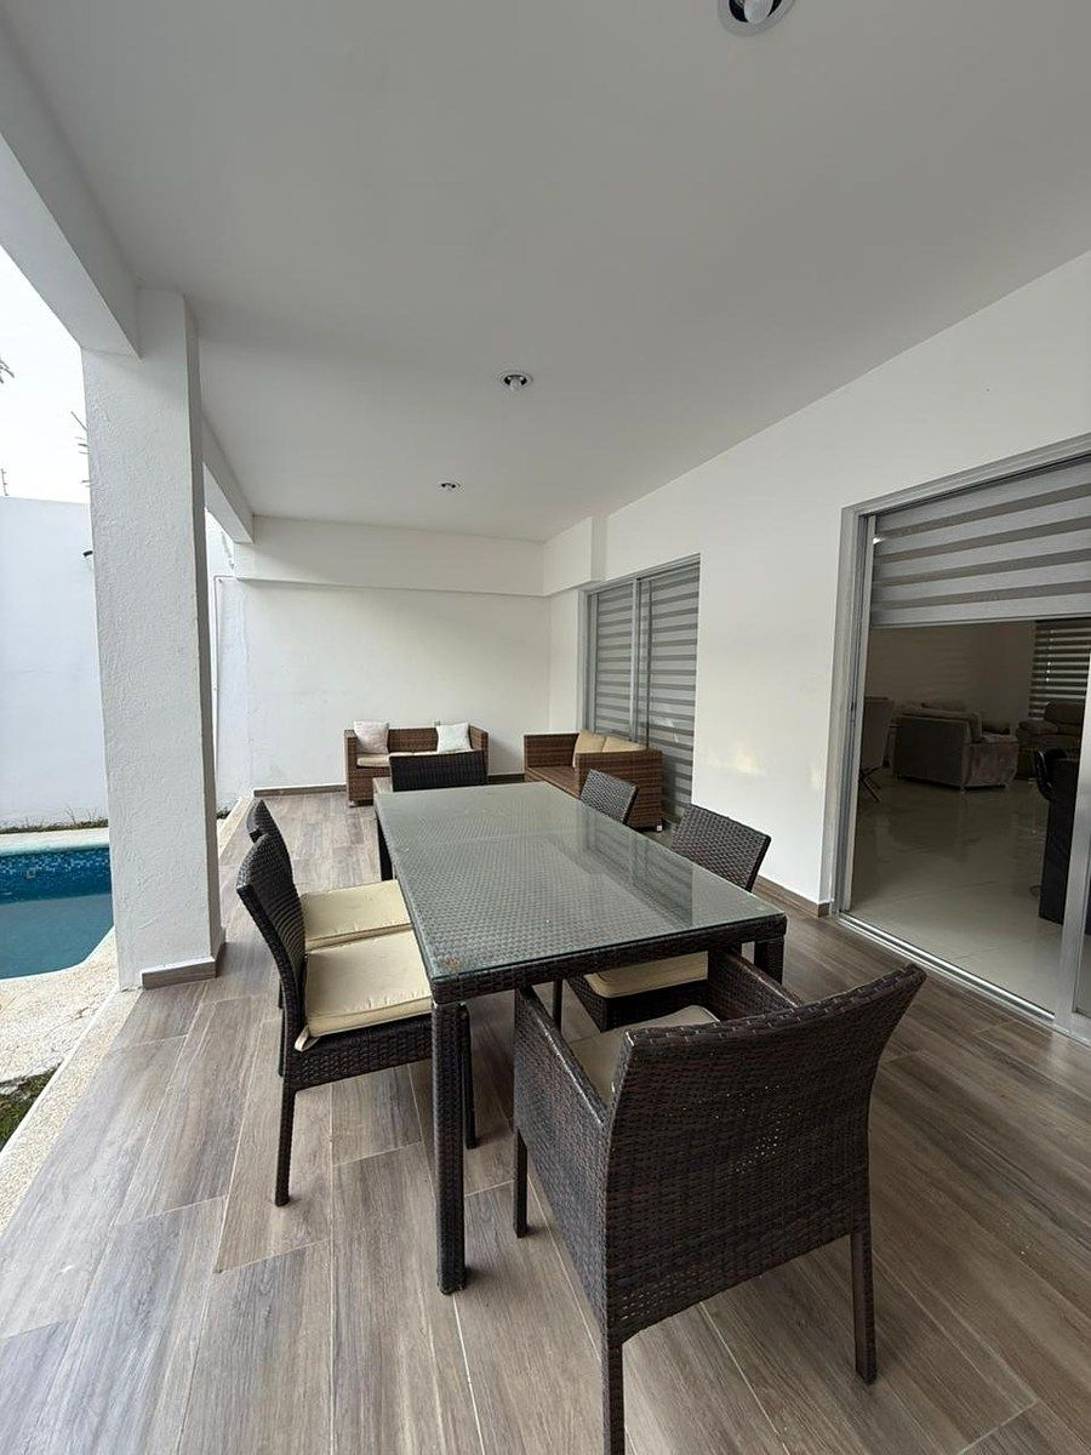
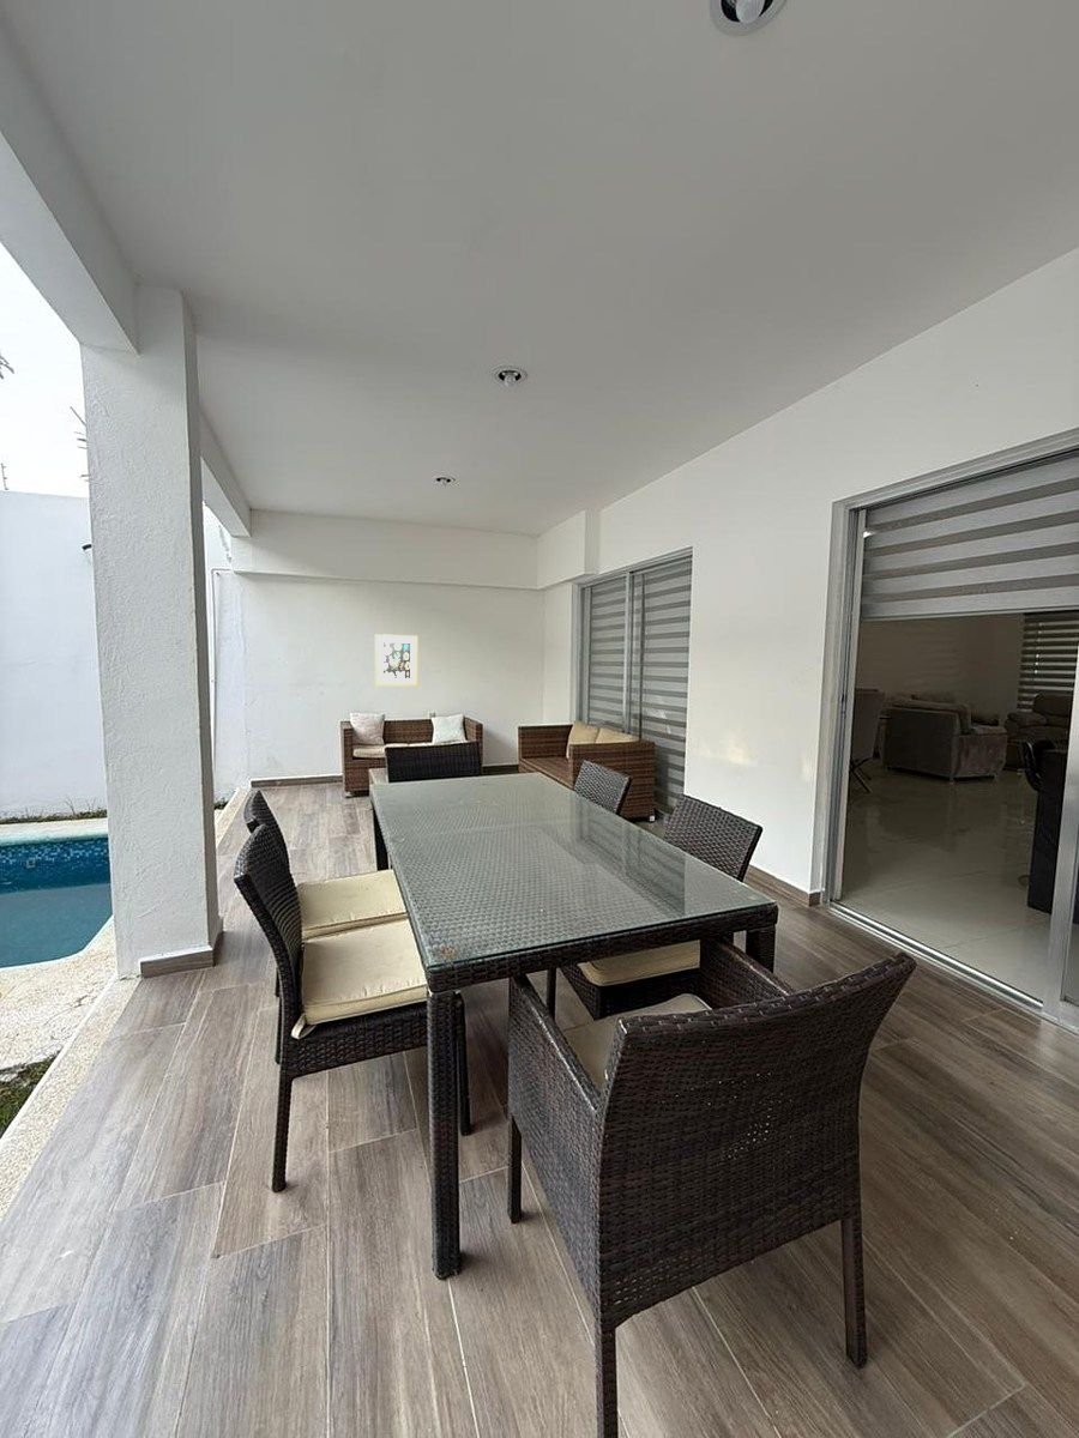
+ wall art (396, 660)
